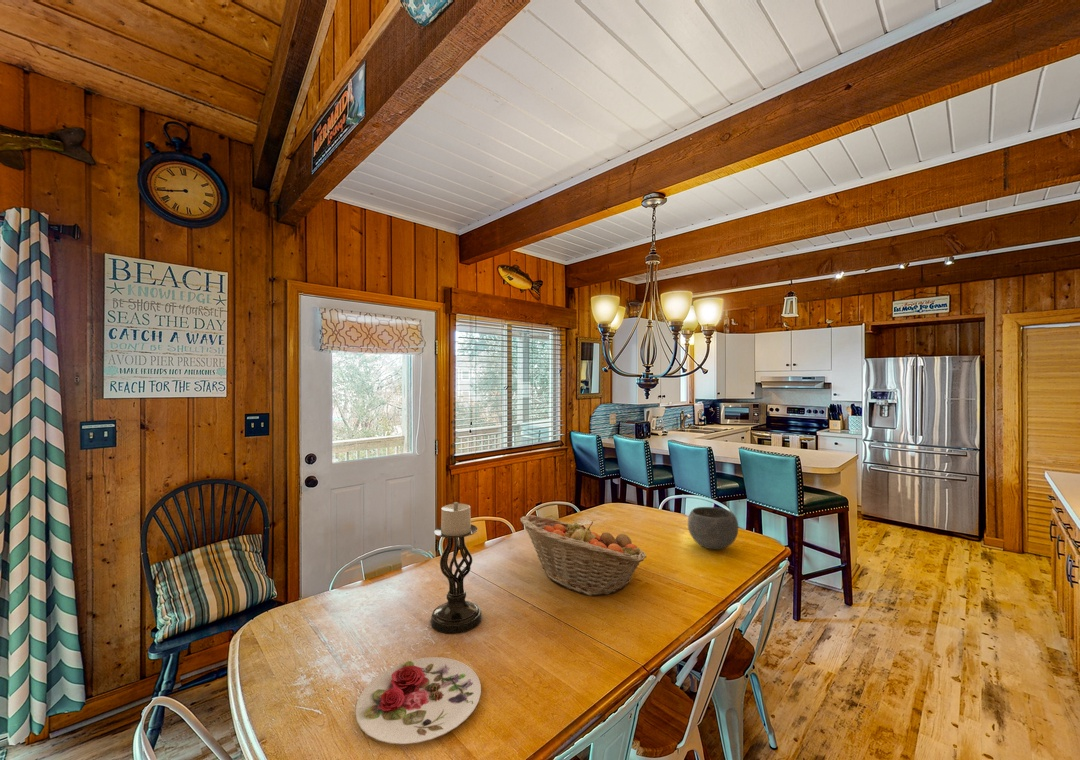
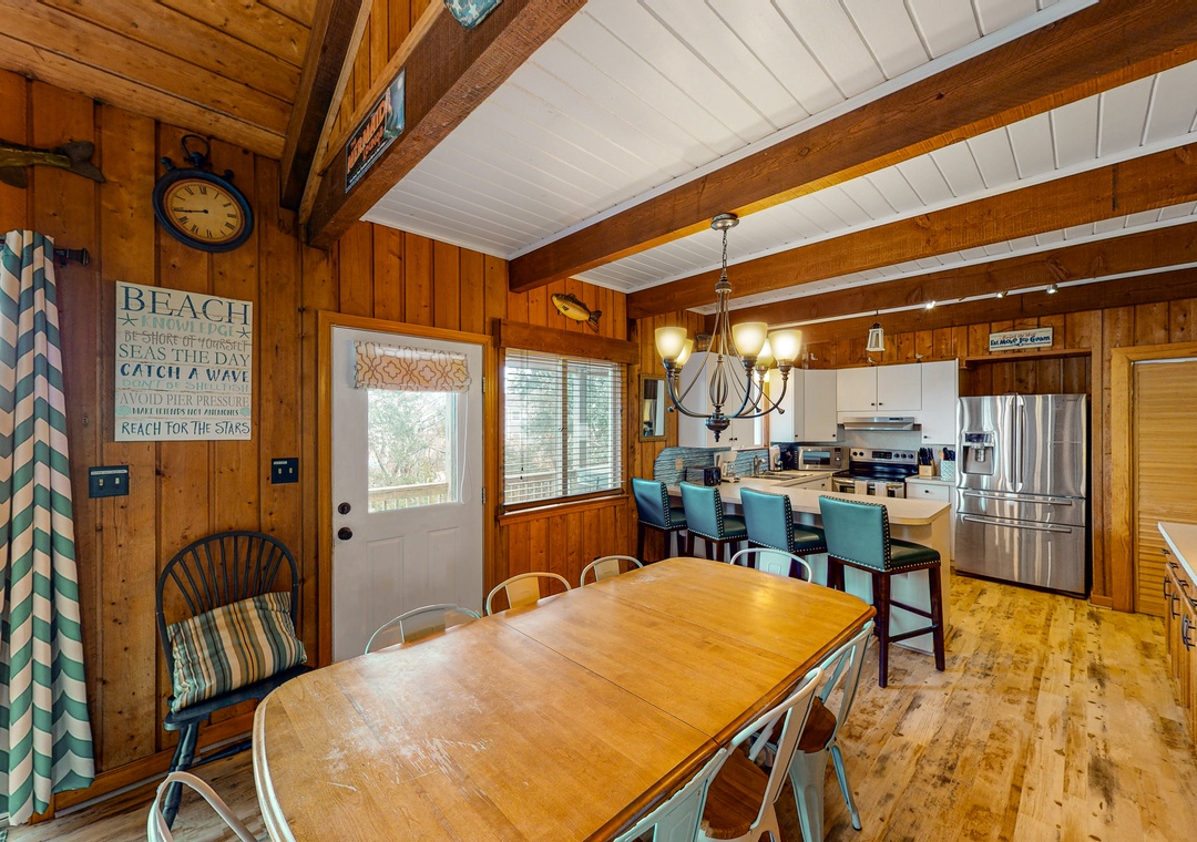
- plate (420, 694)
- candle holder (456, 561)
- fruit basket (580, 546)
- bowl (712, 529)
